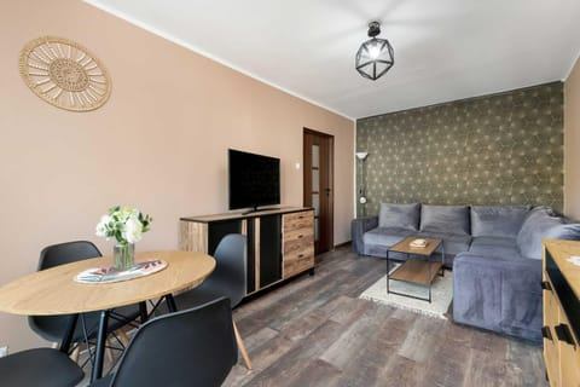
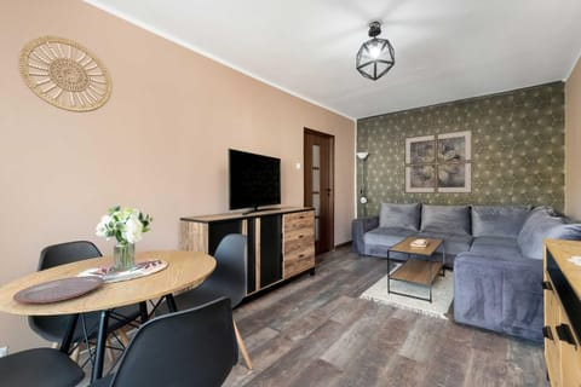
+ plate (62, 289)
+ wall art (435, 162)
